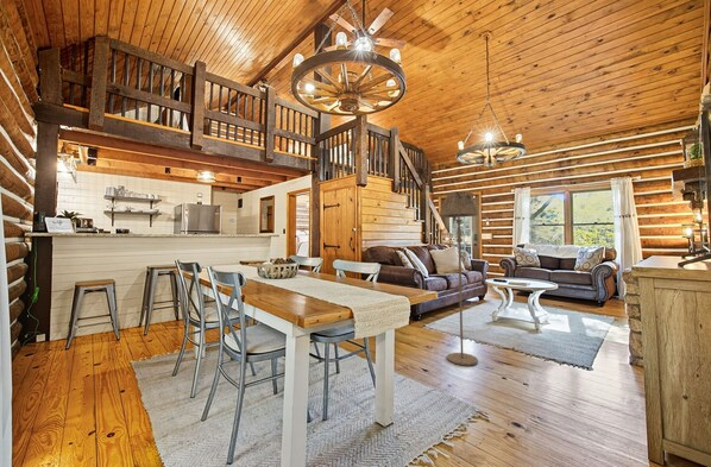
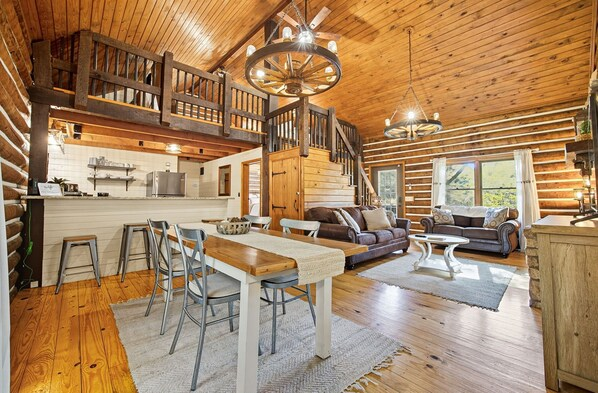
- floor lamp (459, 274)
